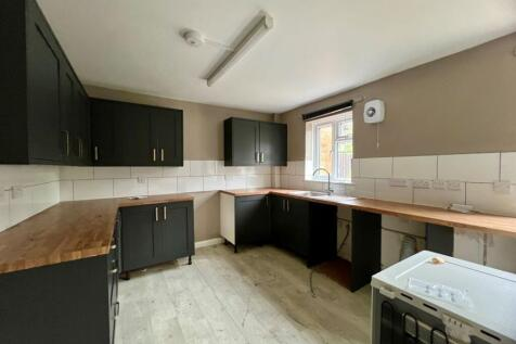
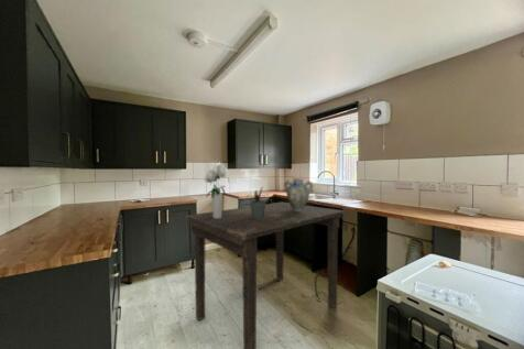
+ ceramic jug (297, 194)
+ potted plant (258, 201)
+ dining table (276, 262)
+ bouquet (215, 189)
